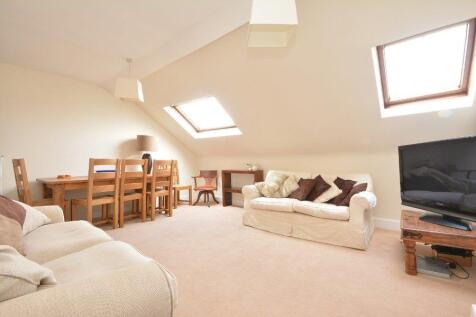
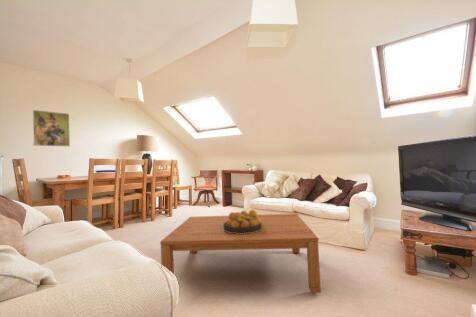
+ coffee table (241, 246)
+ fruit bowl (242, 219)
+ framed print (52, 129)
